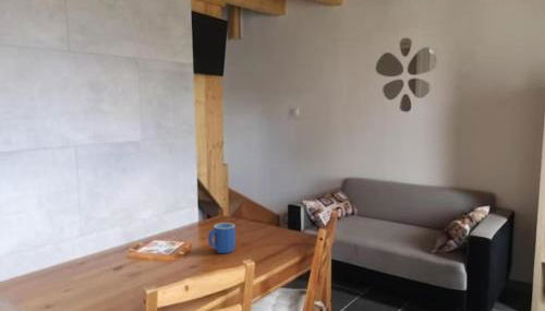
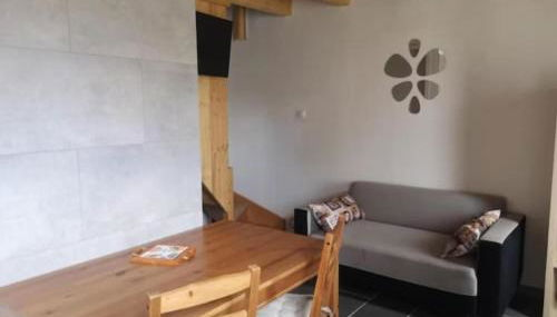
- mug (222, 238)
